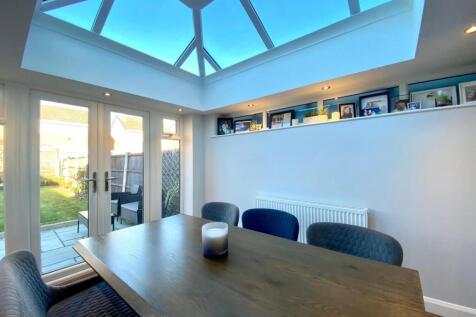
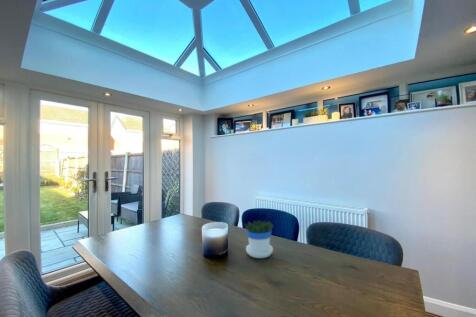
+ flowerpot (259, 238)
